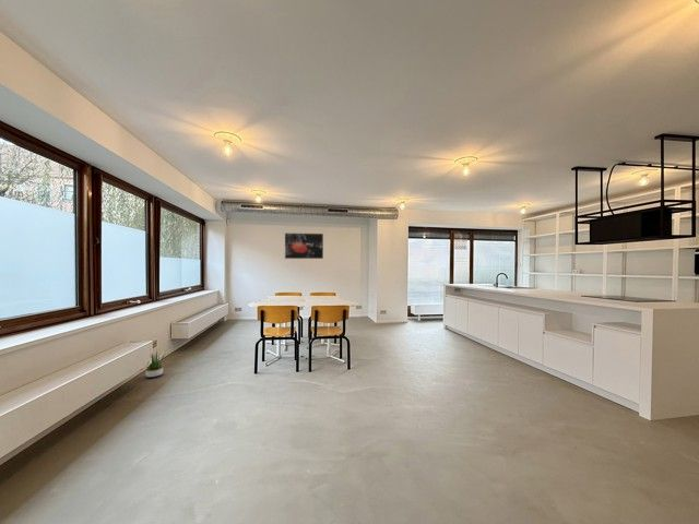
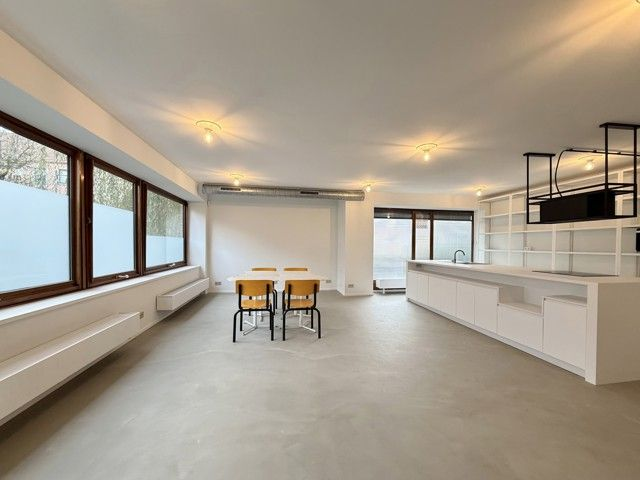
- wall art (304, 246)
- potted plant (154, 362)
